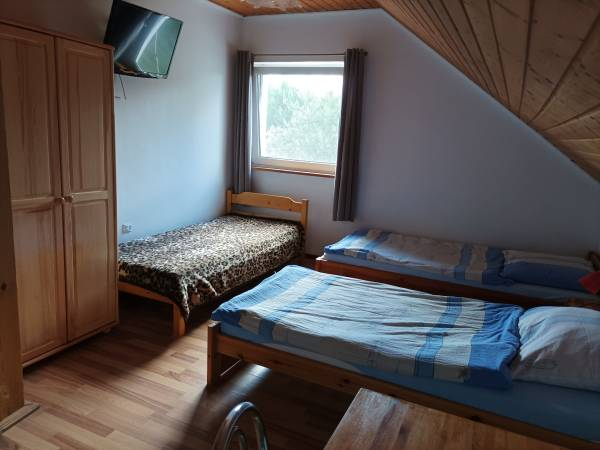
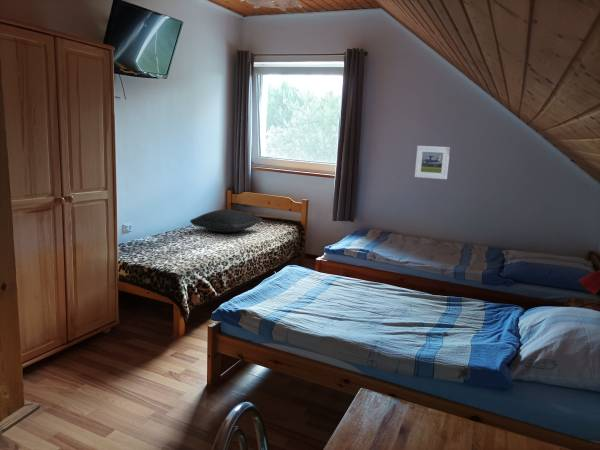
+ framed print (432, 162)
+ pillow (226, 220)
